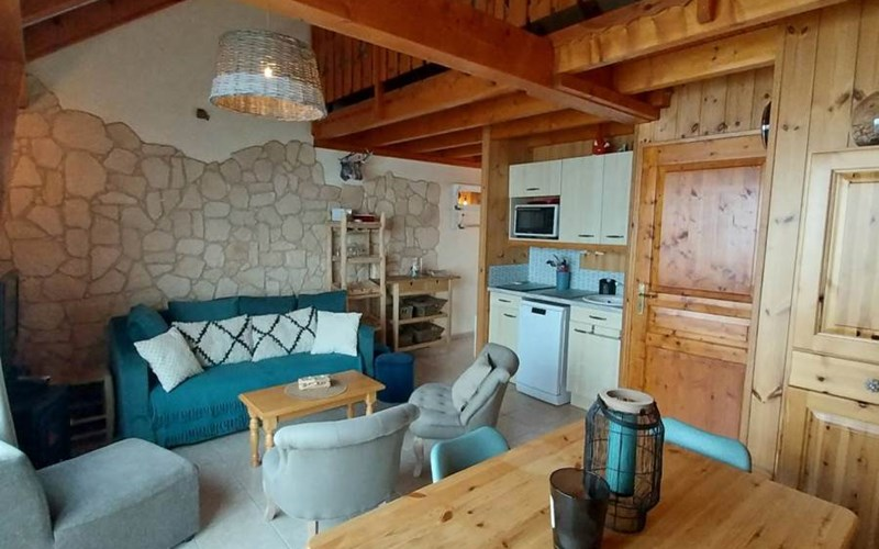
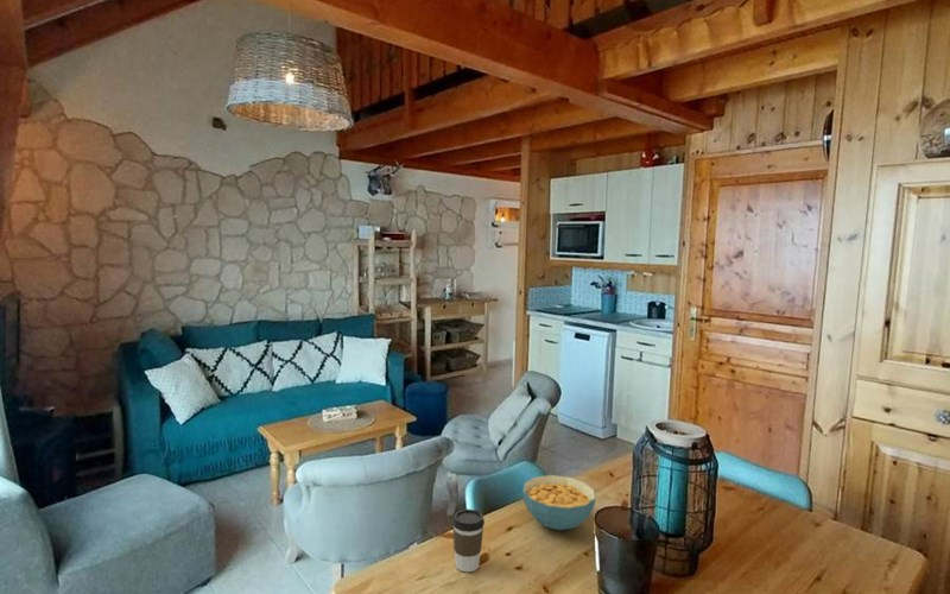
+ coffee cup (468, 541)
+ cereal bowl (558, 507)
